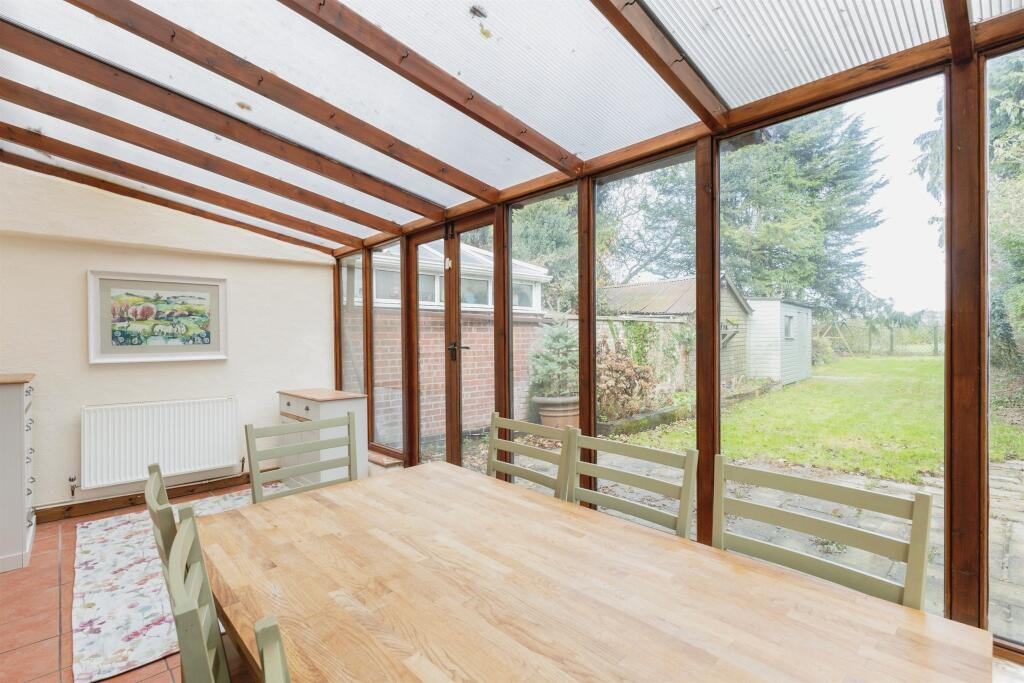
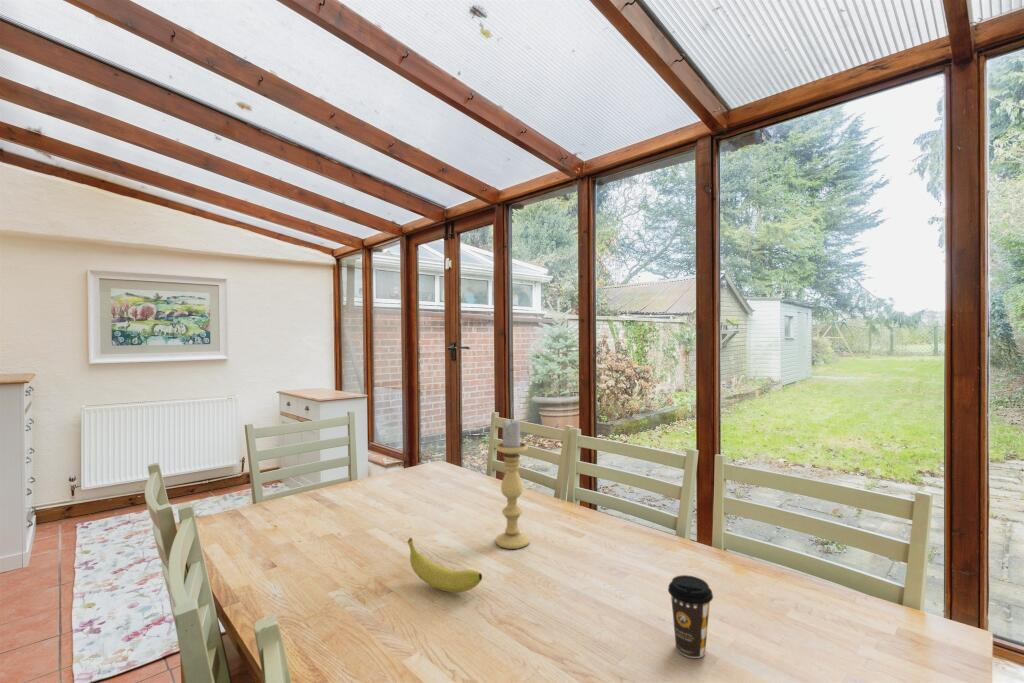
+ coffee cup (690, 616)
+ candle holder (512, 480)
+ fruit (443, 567)
